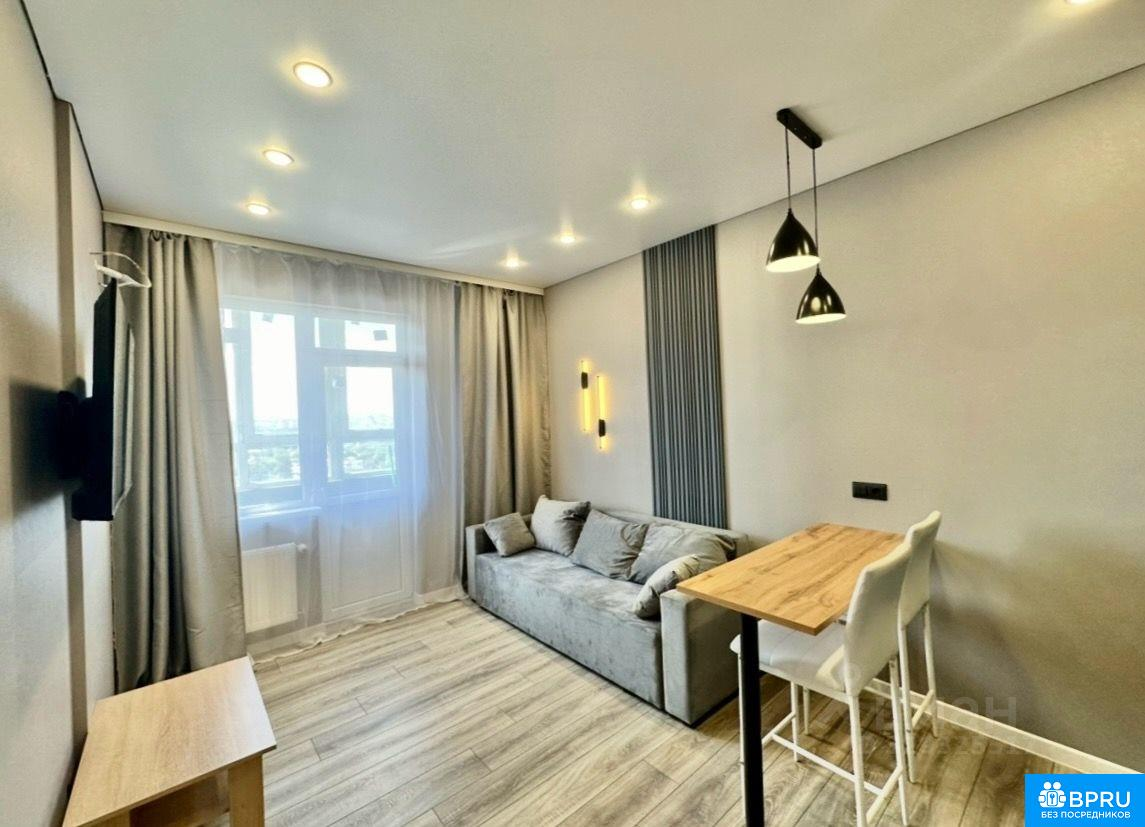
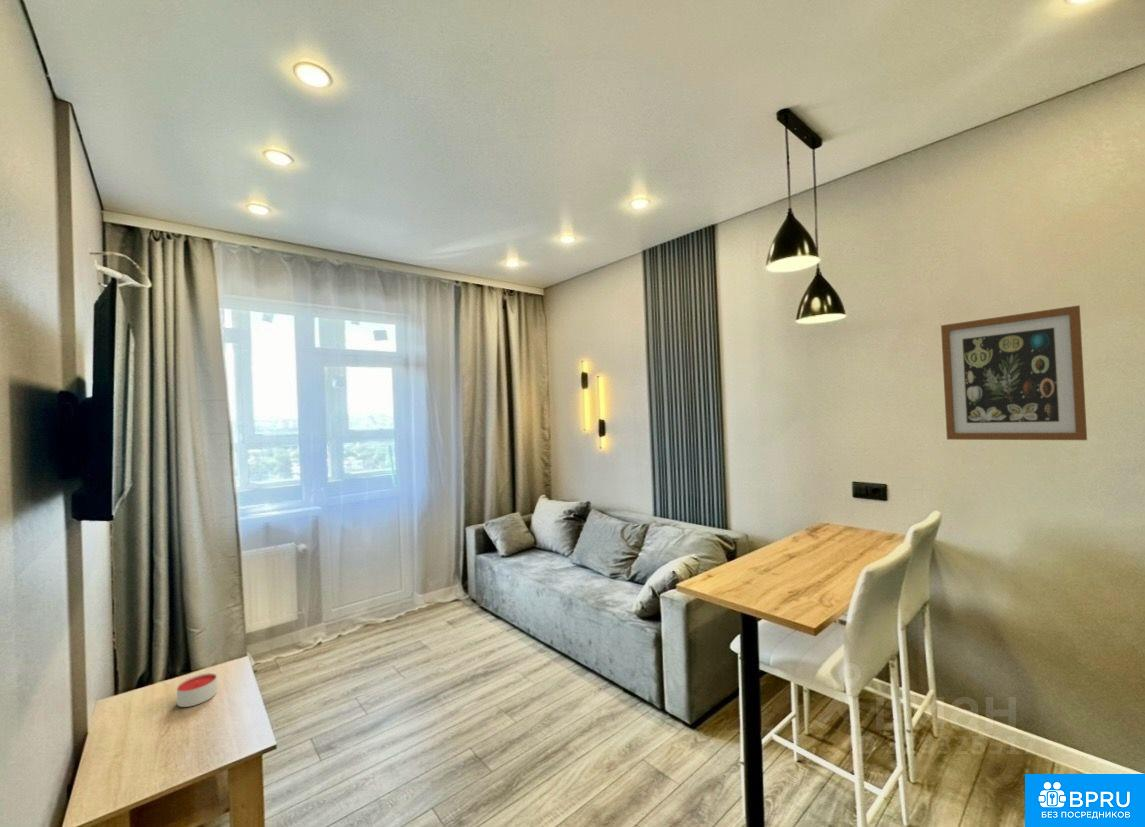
+ candle (197, 689)
+ wall art (1007, 377)
